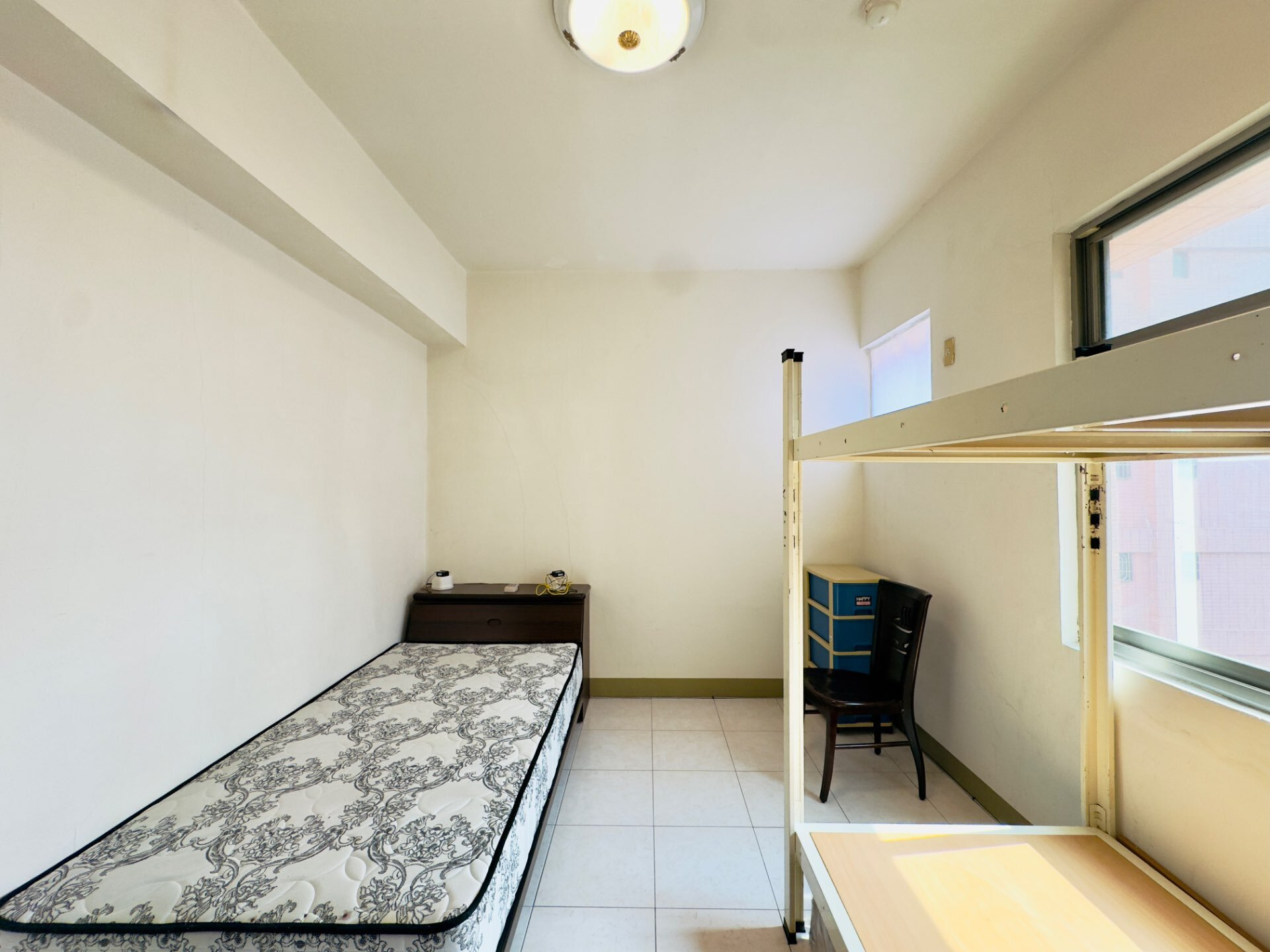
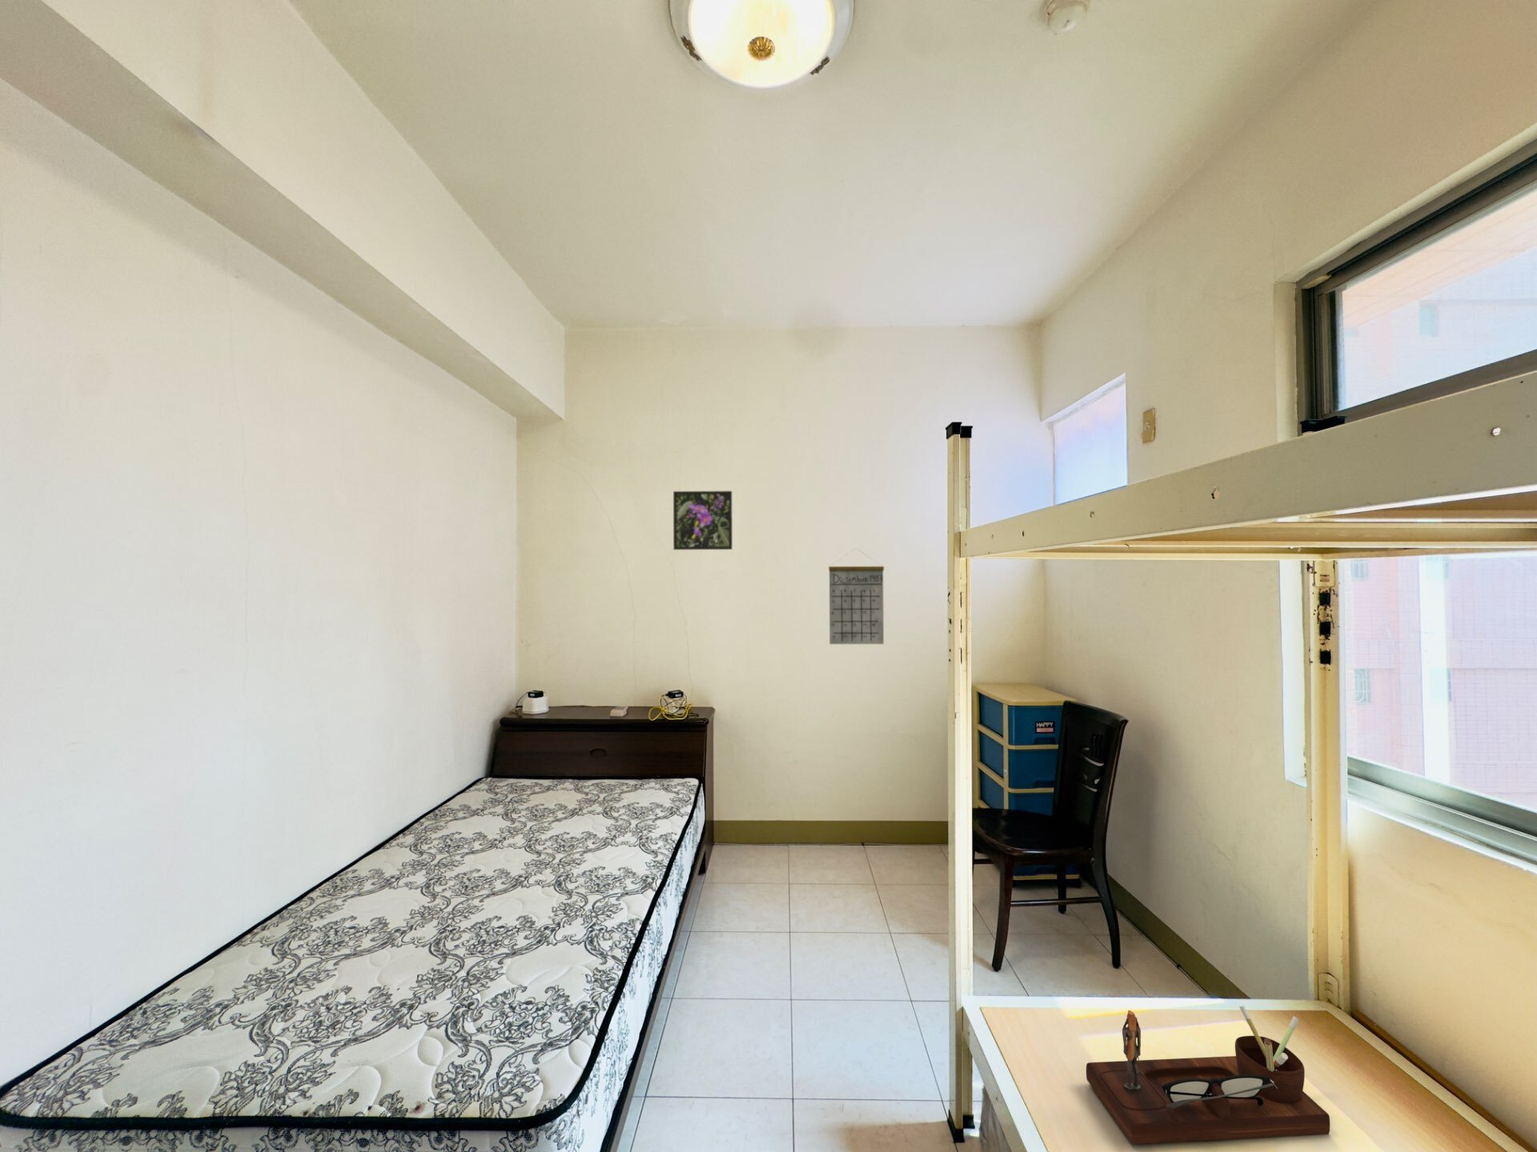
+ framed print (702, 520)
+ desk organizer (1209, 1059)
+ calendar (856, 597)
